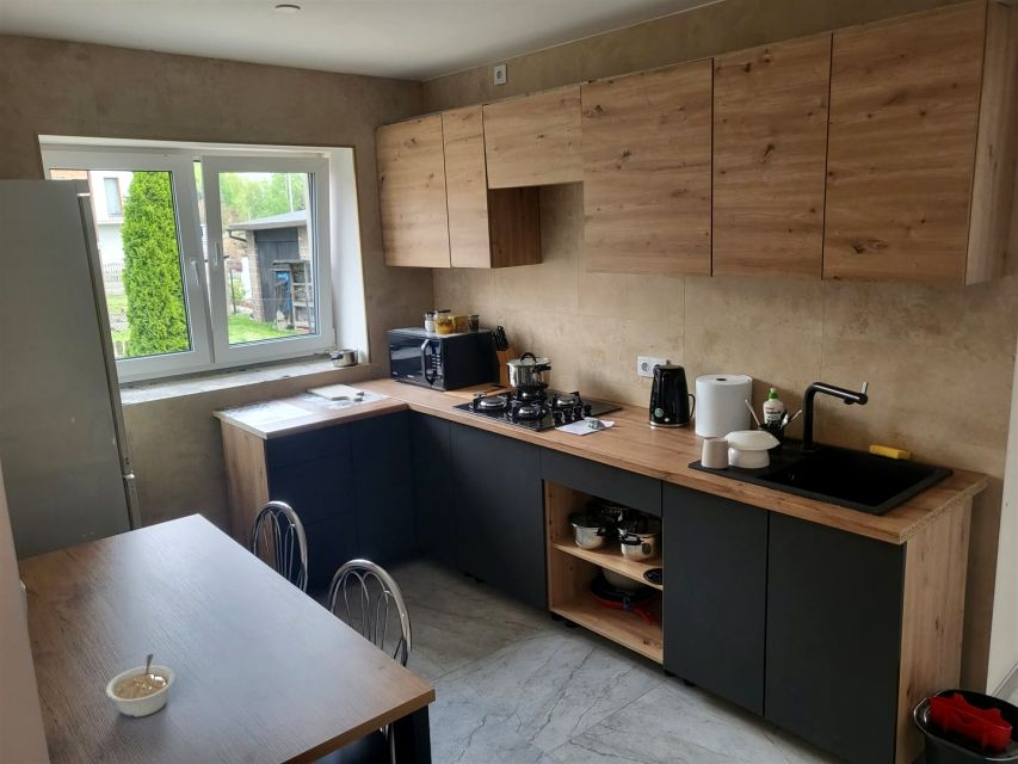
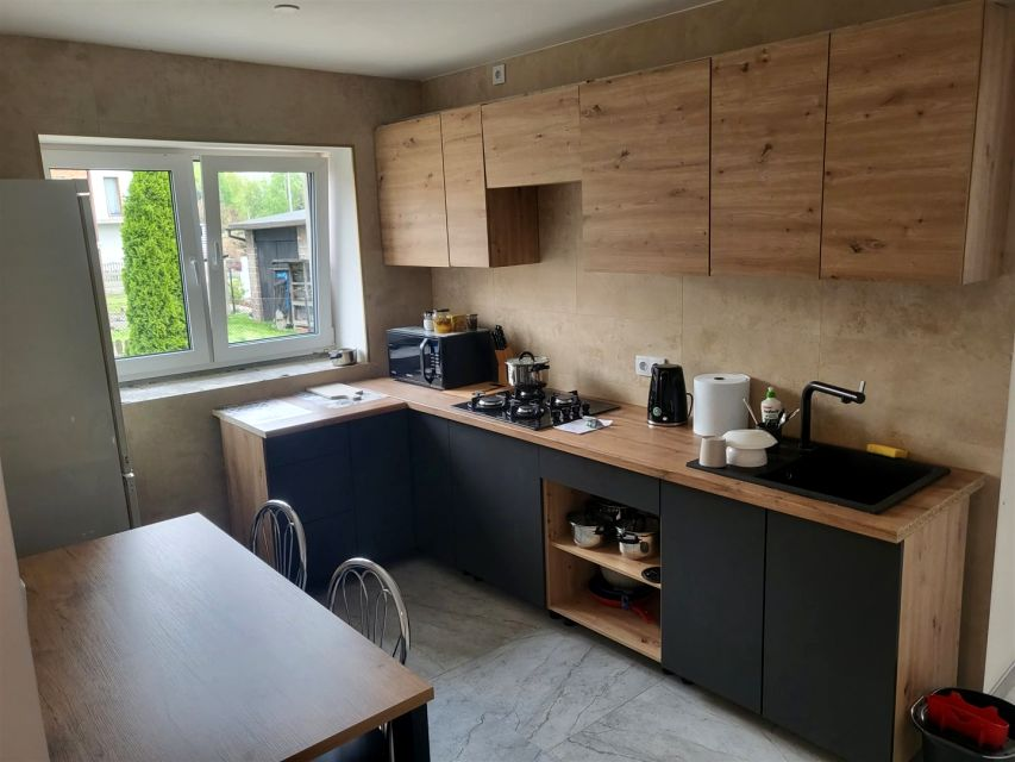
- legume (140, 690)
